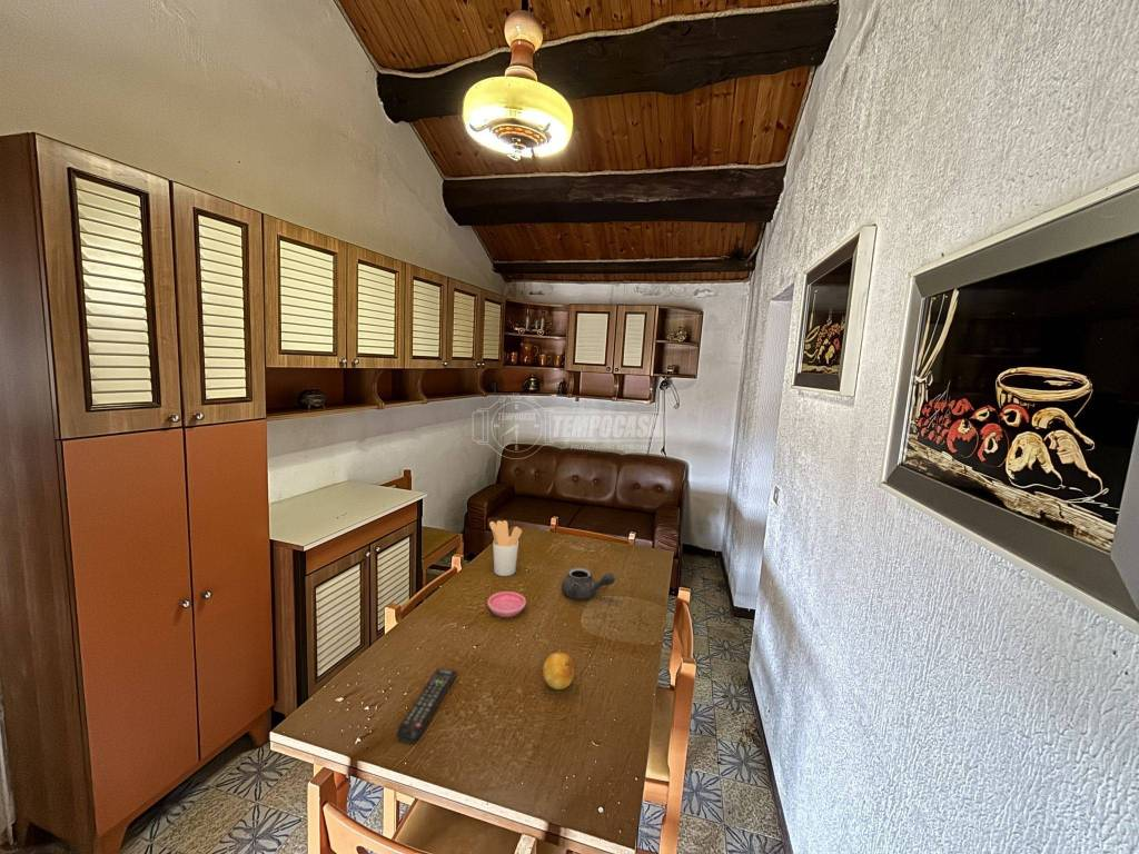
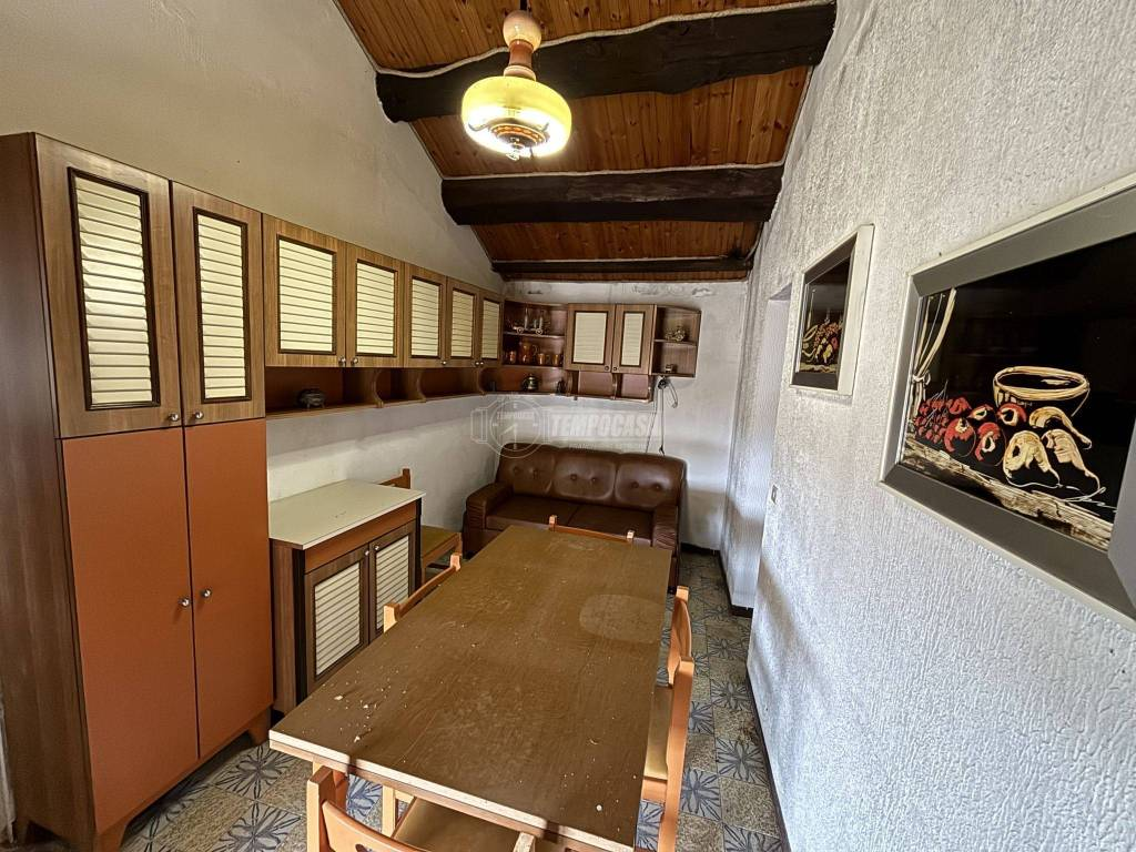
- saucer (506, 605)
- fruit (558, 669)
- remote control (429, 699)
- utensil holder (503, 546)
- teapot (587, 583)
